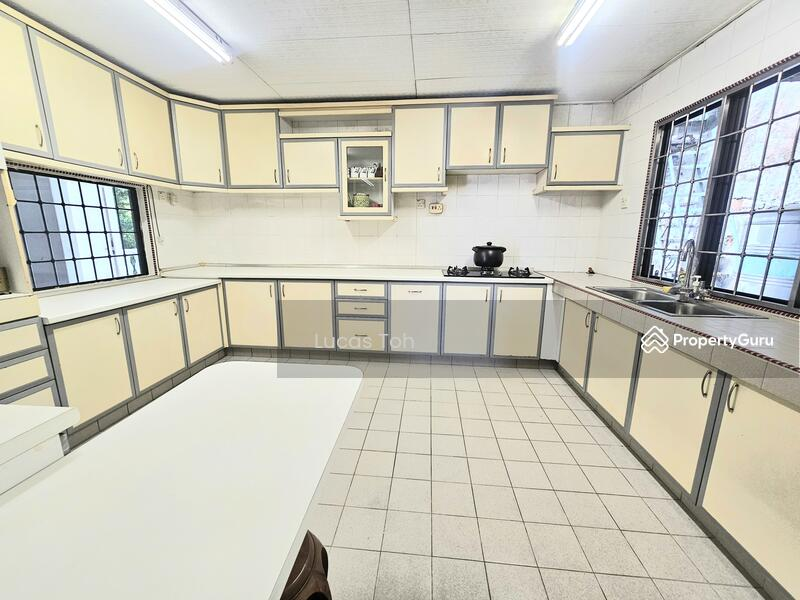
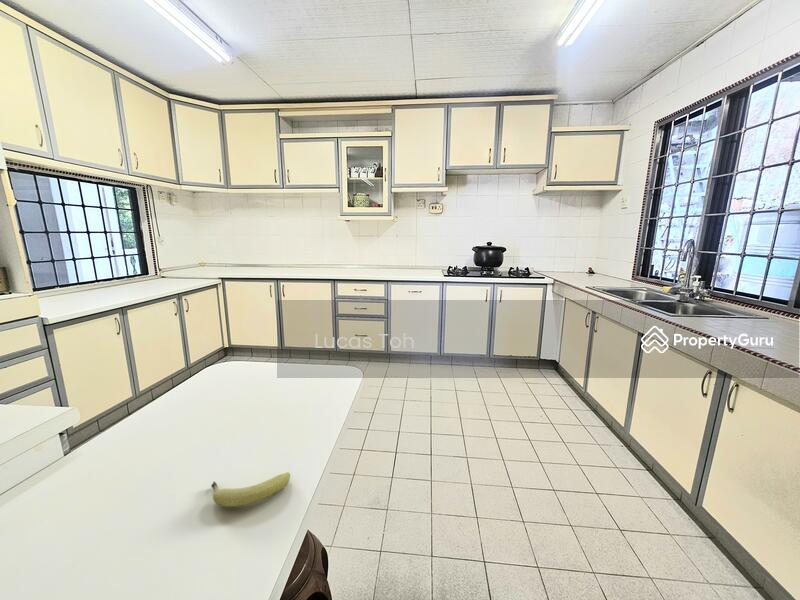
+ fruit (247, 487)
